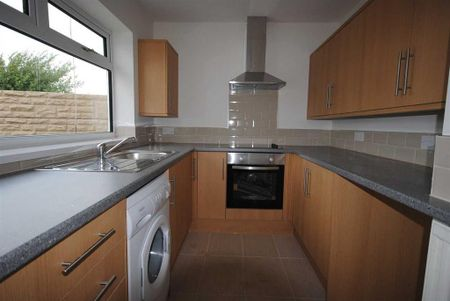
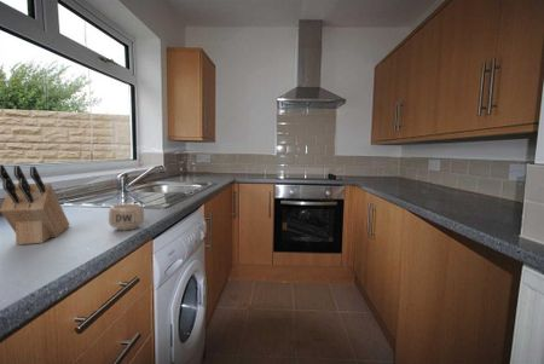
+ mug (127, 215)
+ knife block (36, 201)
